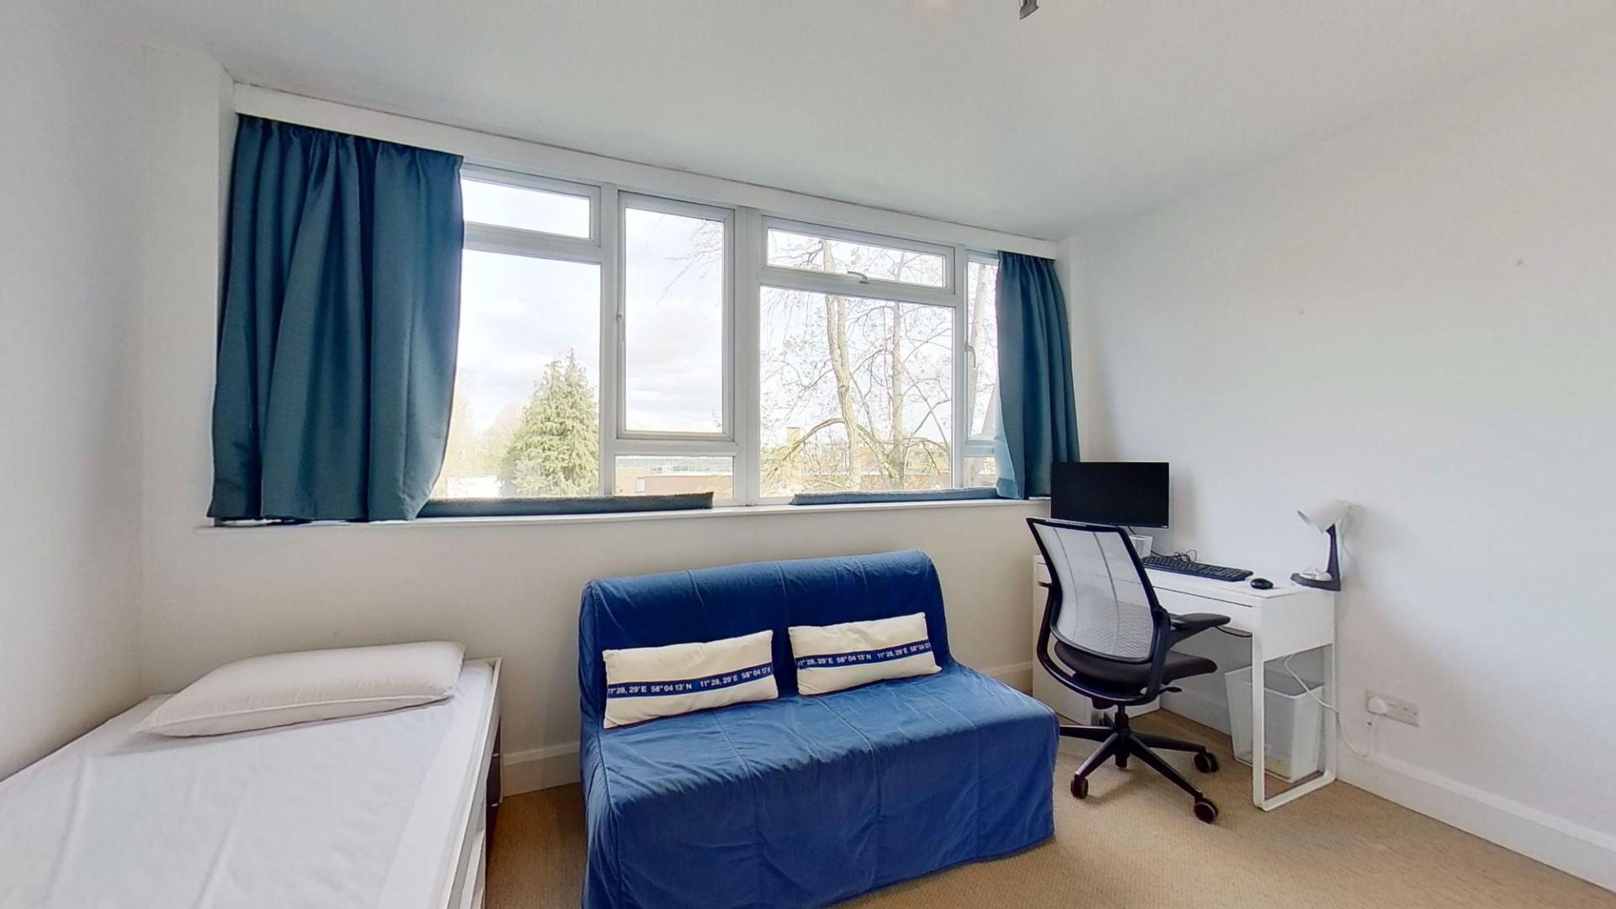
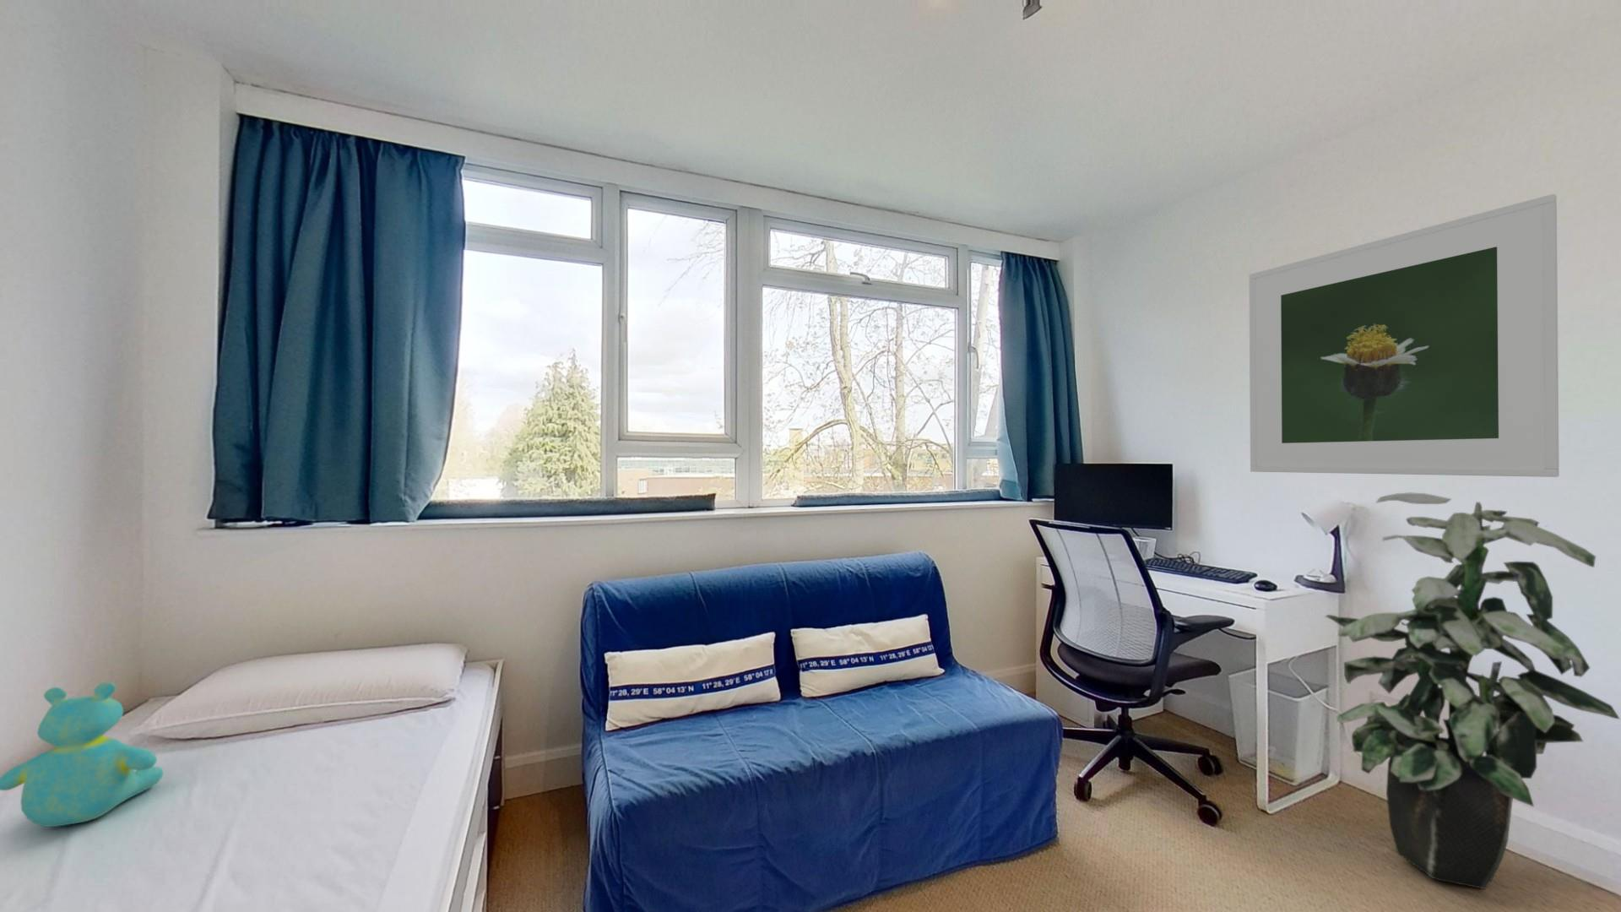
+ teddy bear (95, 743)
+ indoor plant (1445, 679)
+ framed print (1376, 357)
